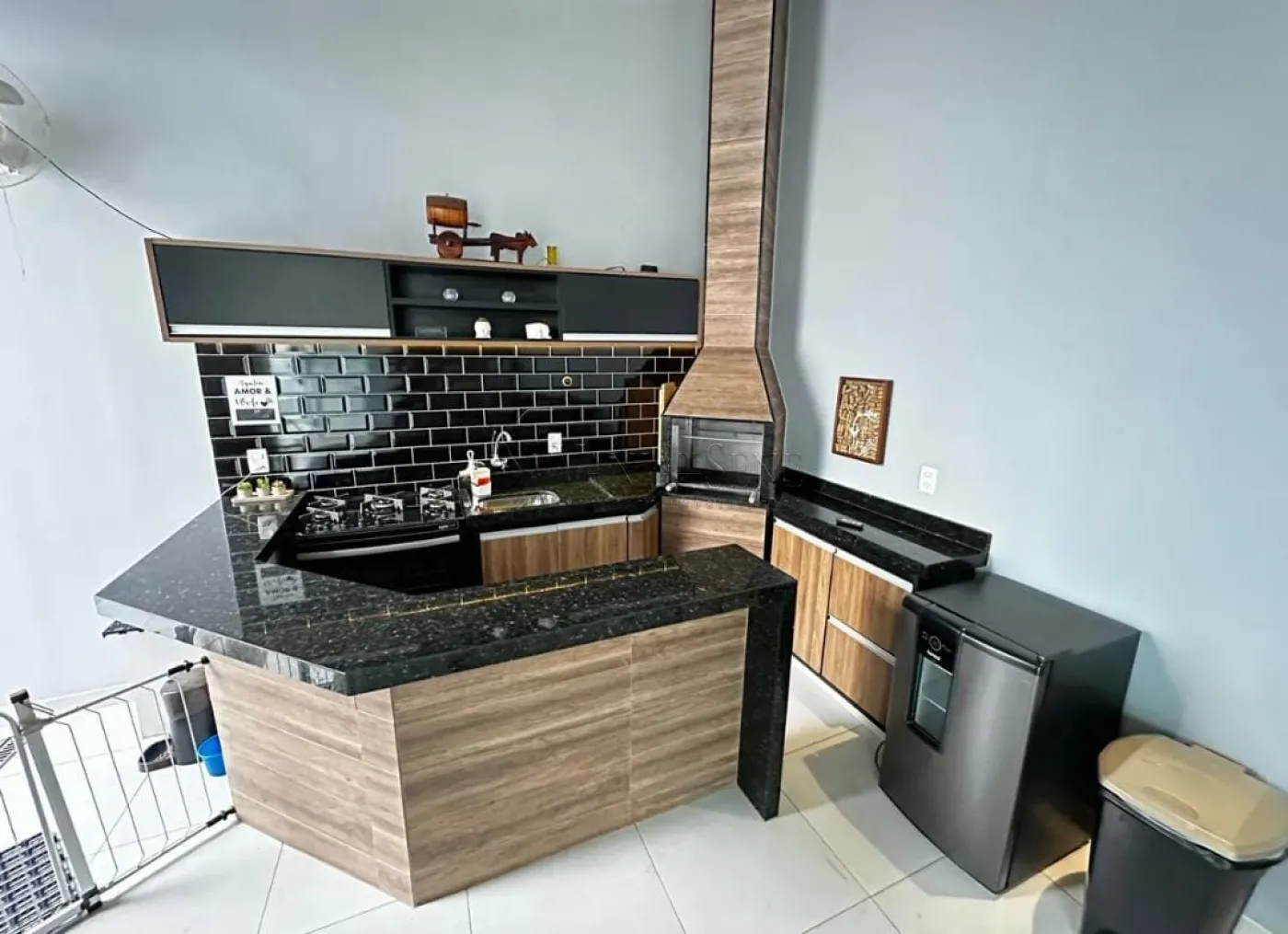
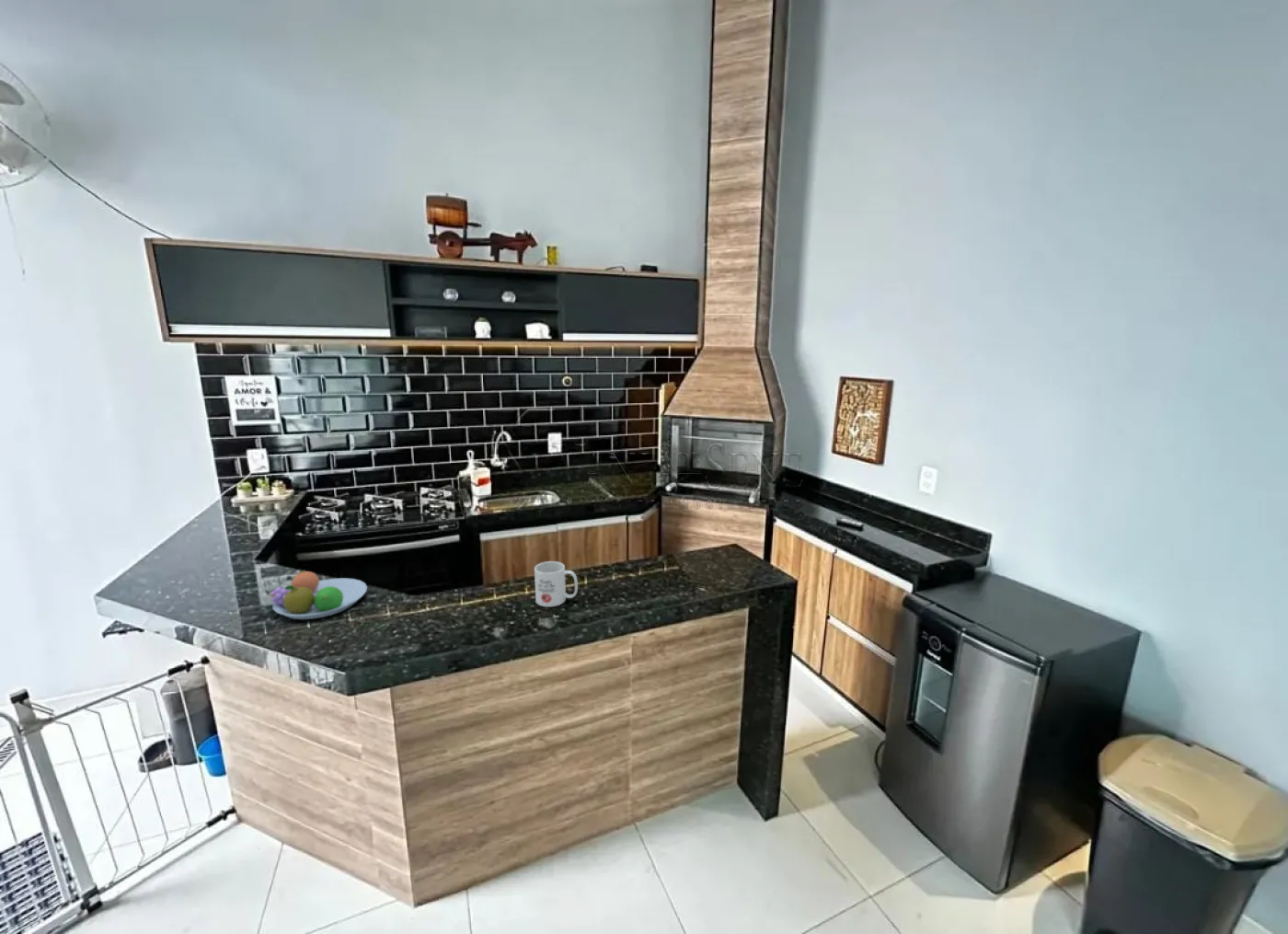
+ fruit bowl (319, 590)
+ mug (556, 583)
